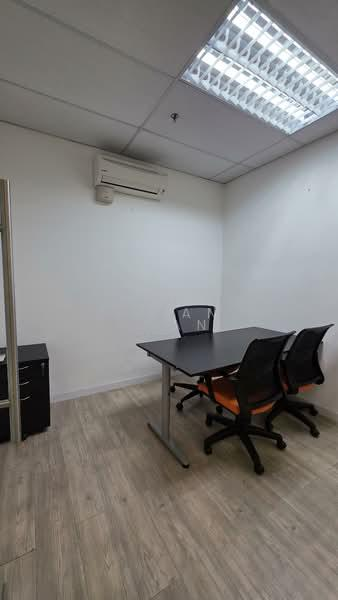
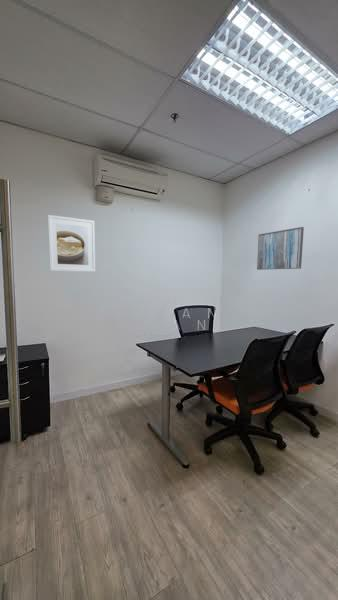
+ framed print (72, 245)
+ wall art (278, 250)
